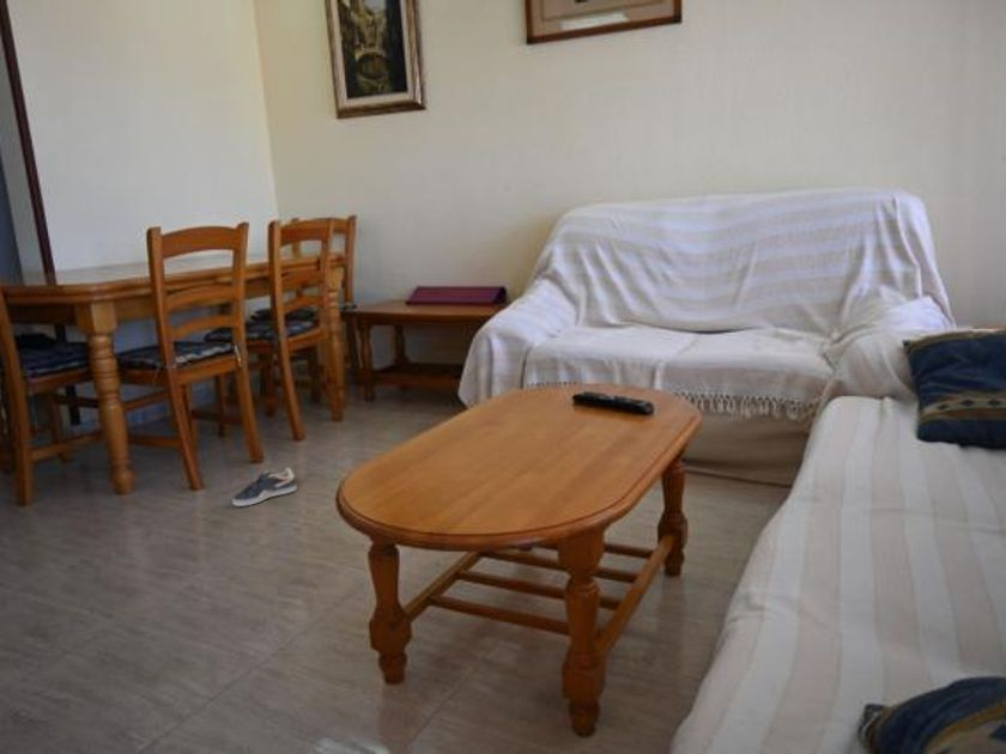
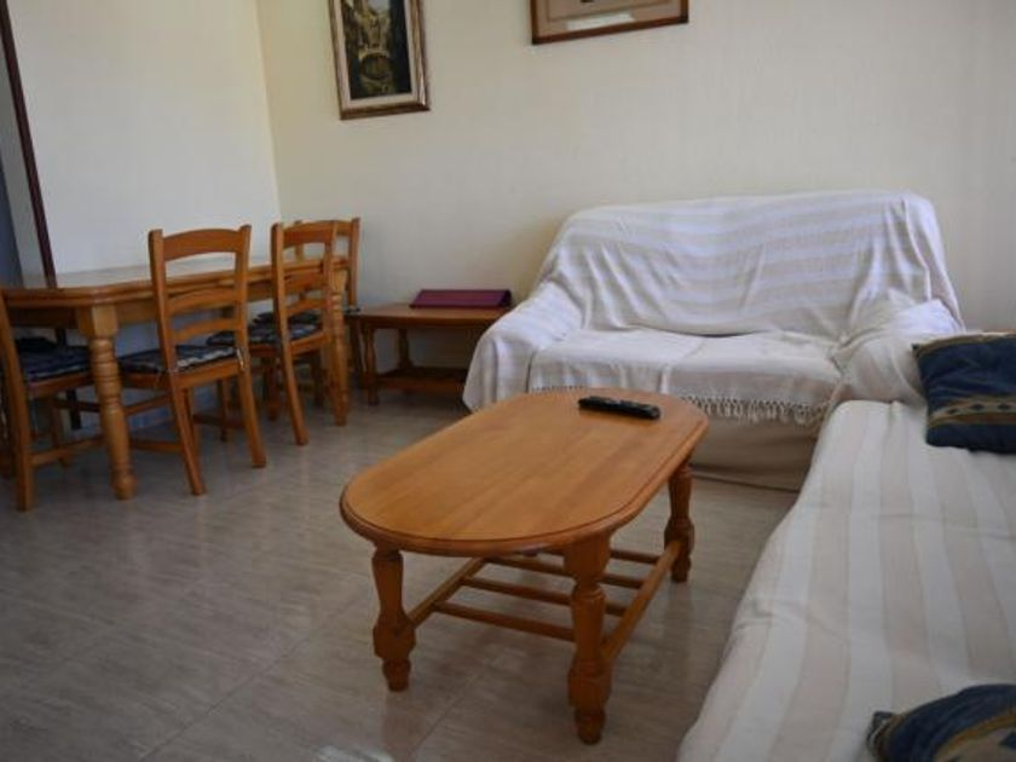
- sneaker (262, 485)
